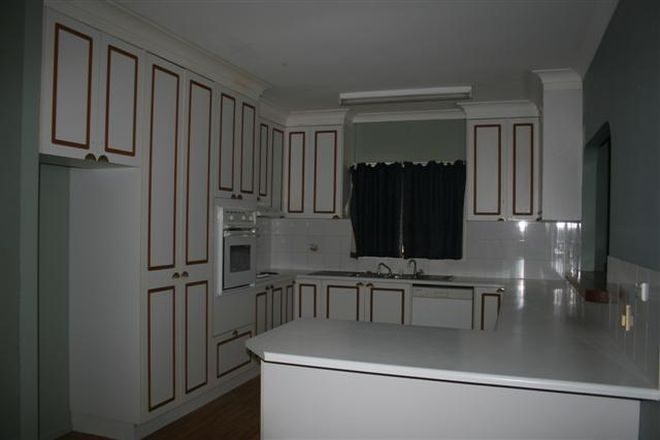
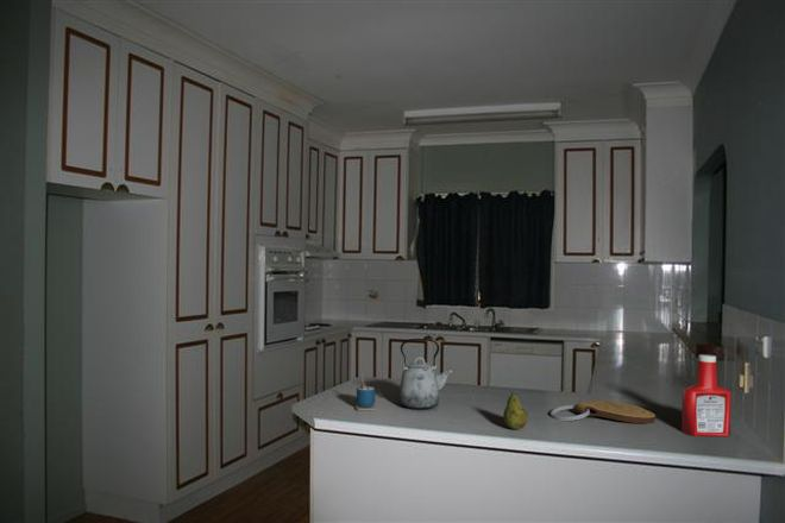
+ cup (365, 391)
+ key chain (599, 410)
+ fruit (515, 410)
+ kettle (426, 372)
+ soap bottle (706, 393)
